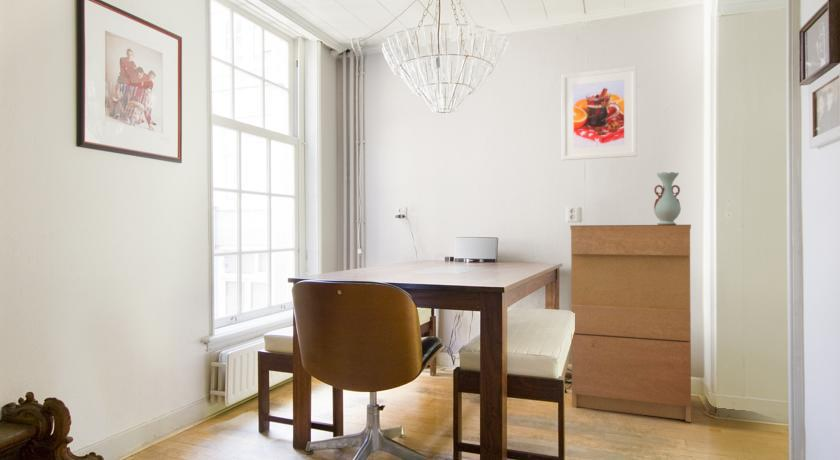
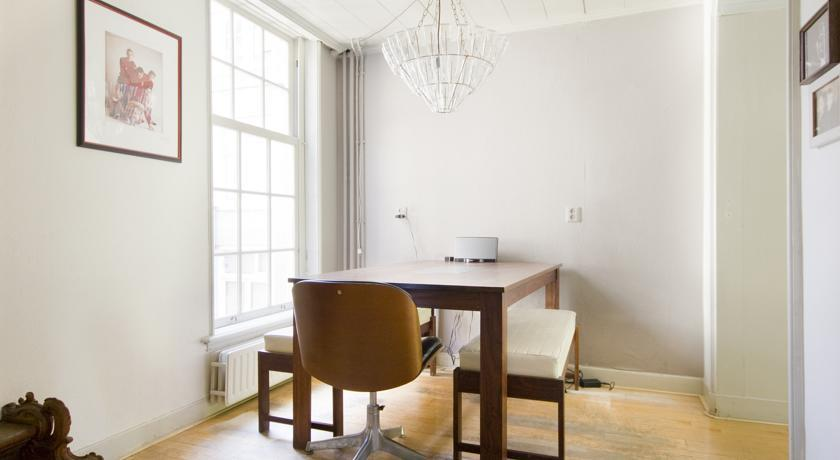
- vase (667, 198)
- cabinet (628, 312)
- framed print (598, 114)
